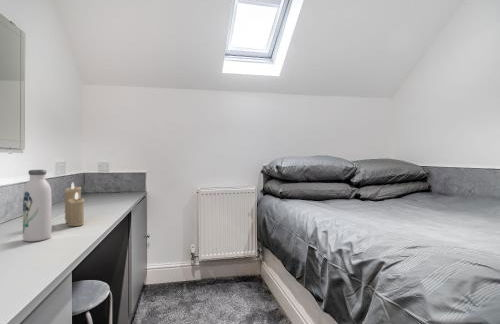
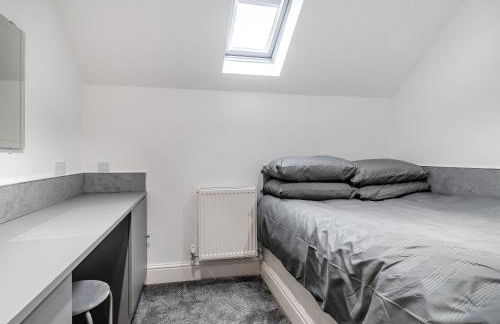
- water bottle (37, 204)
- candle (74, 203)
